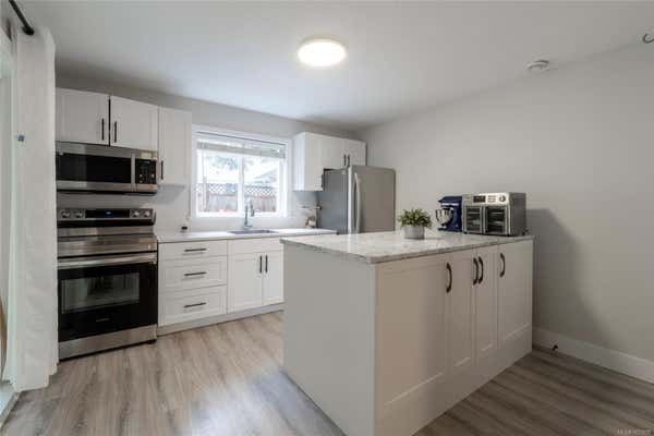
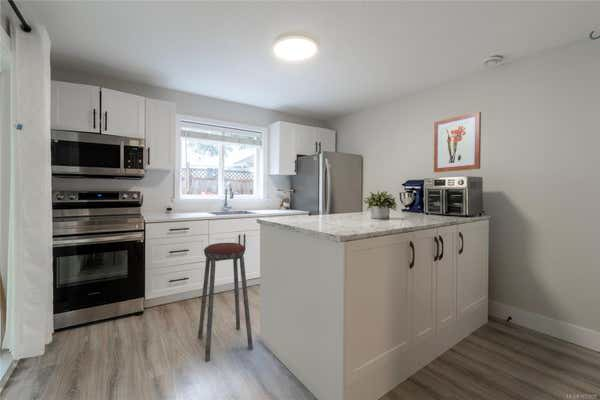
+ wall art (455, 144)
+ music stool (235, 293)
